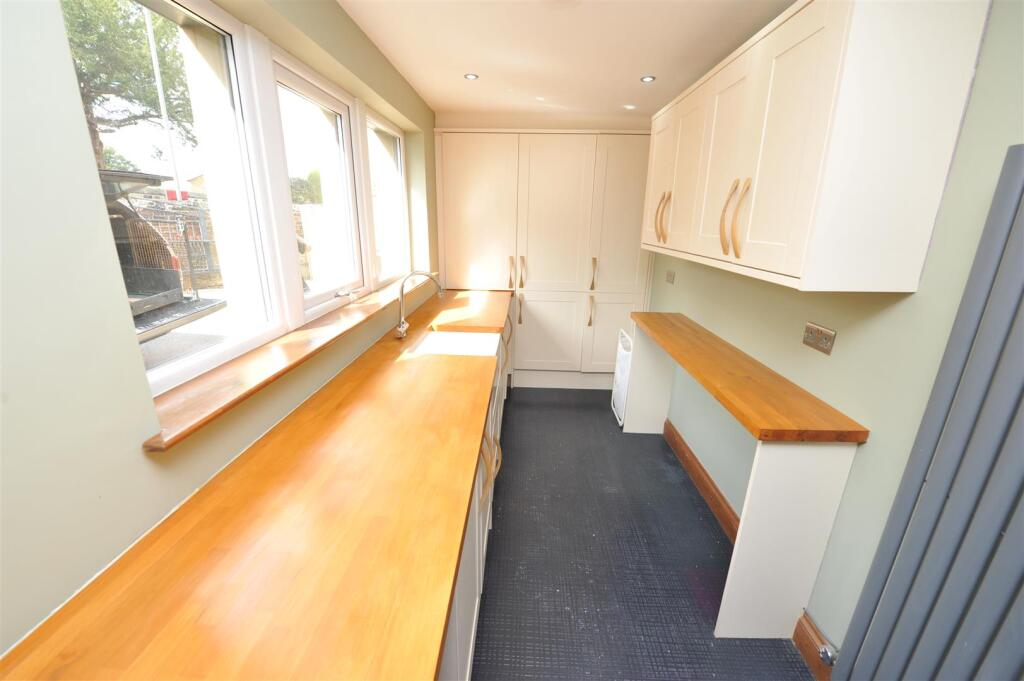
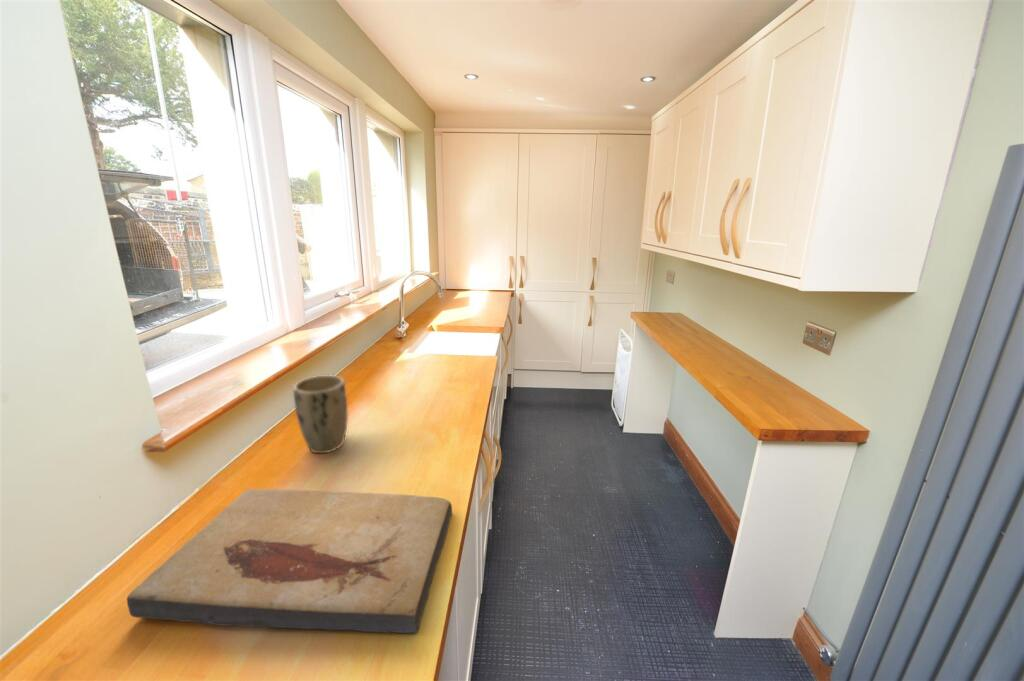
+ plant pot (322, 414)
+ fish fossil (315, 547)
